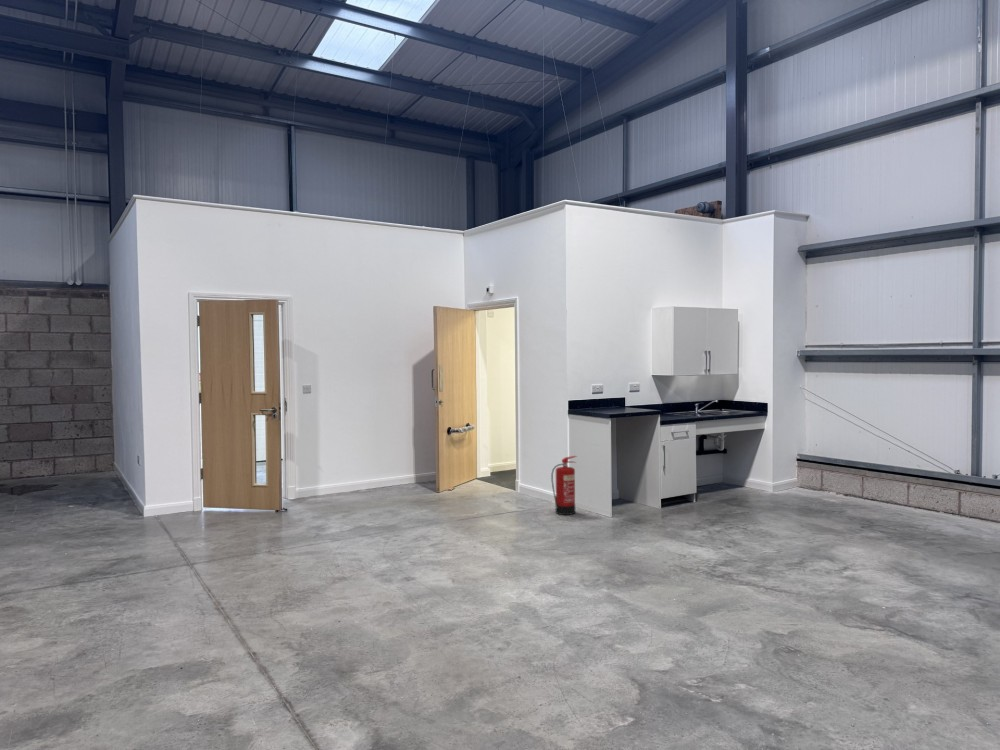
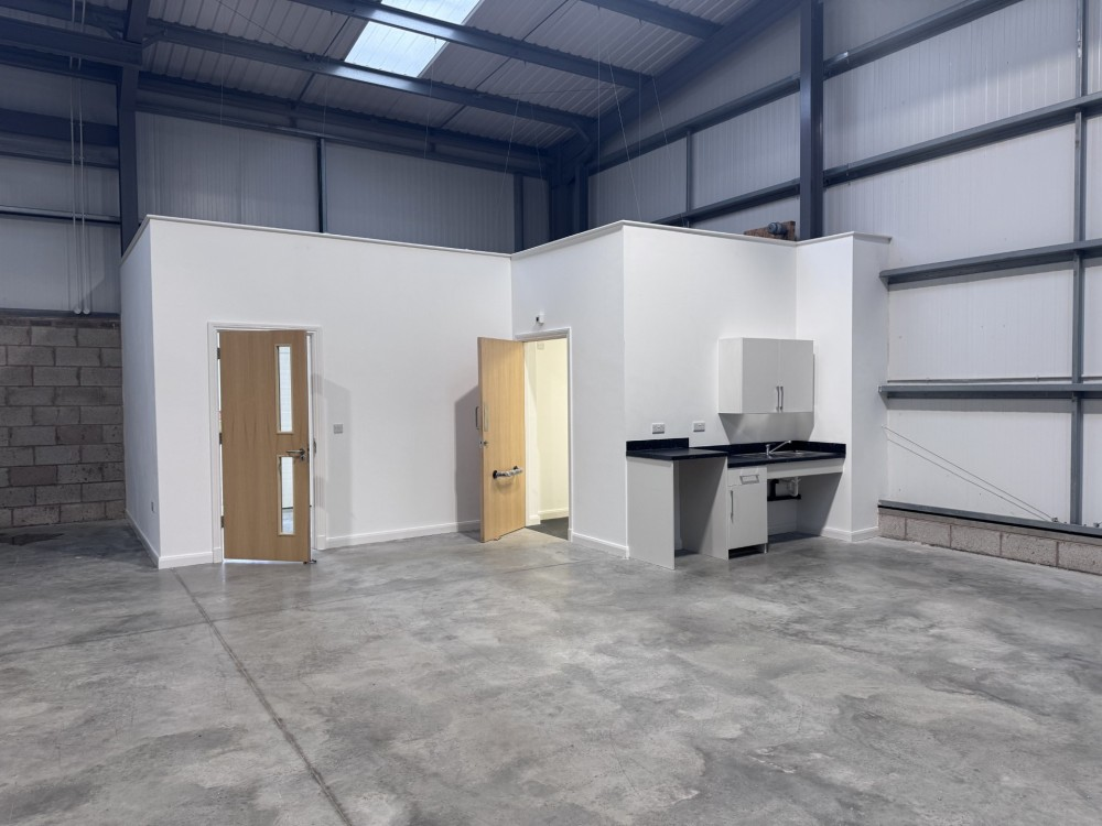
- fire extinguisher (564, 485)
